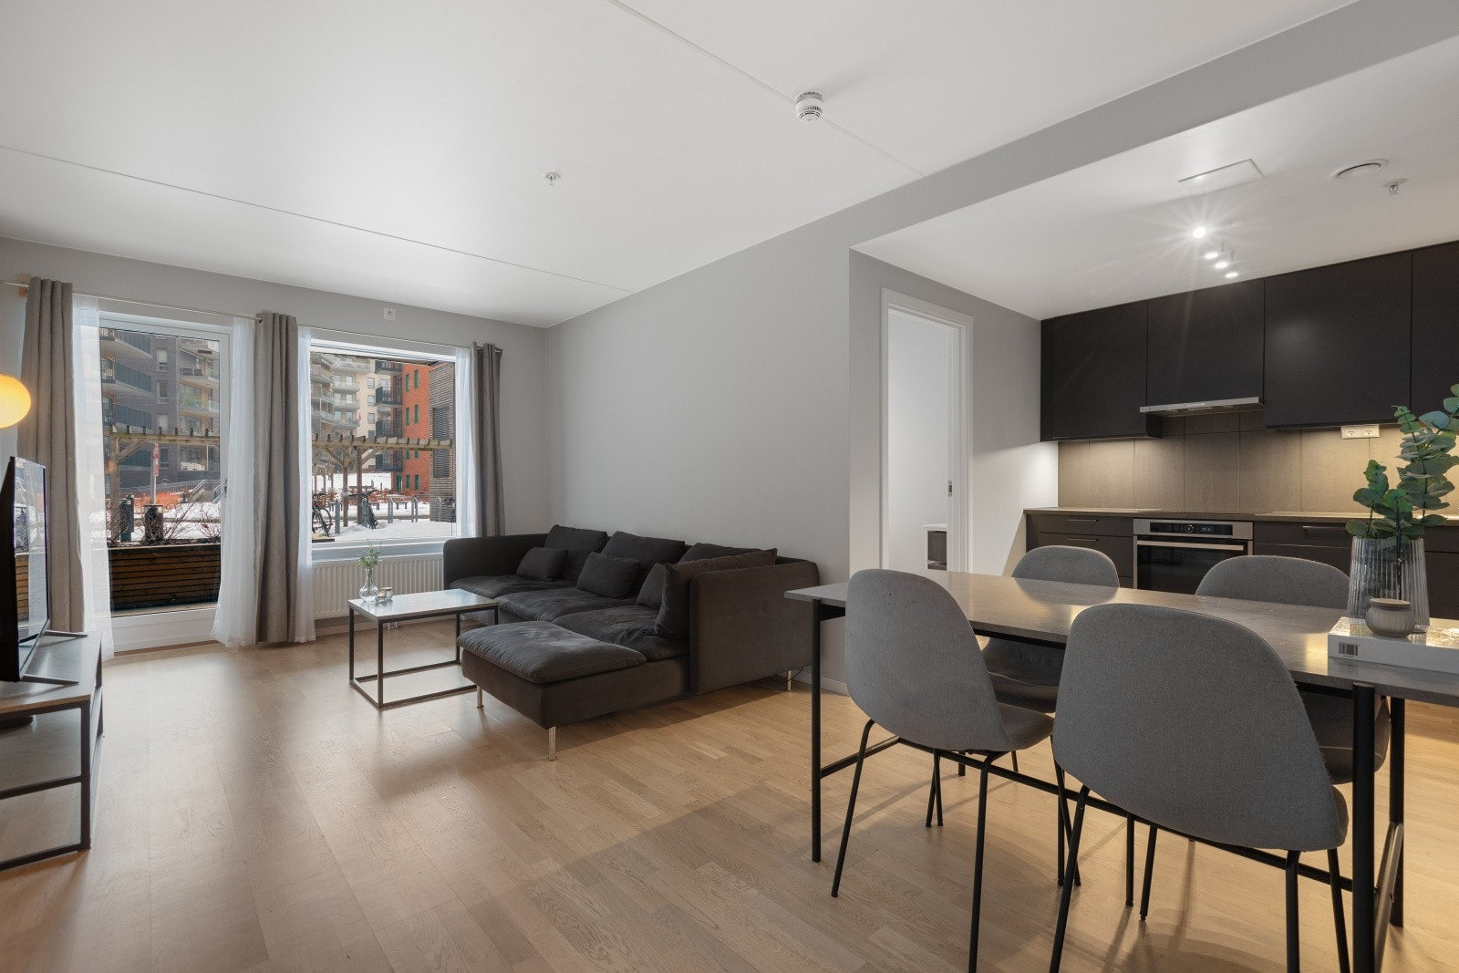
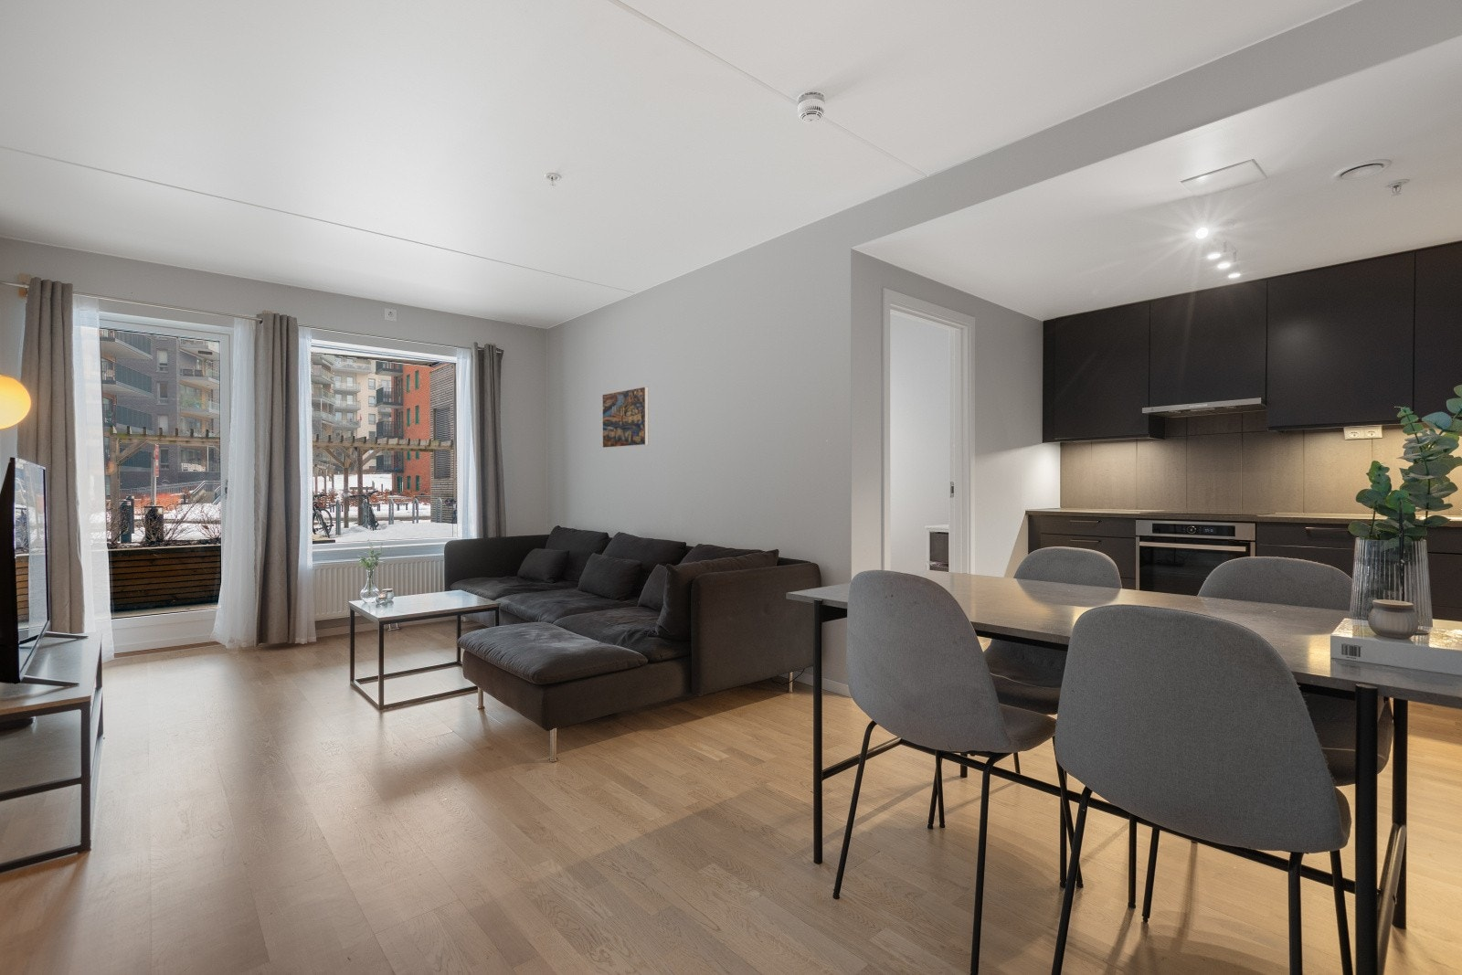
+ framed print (624, 419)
